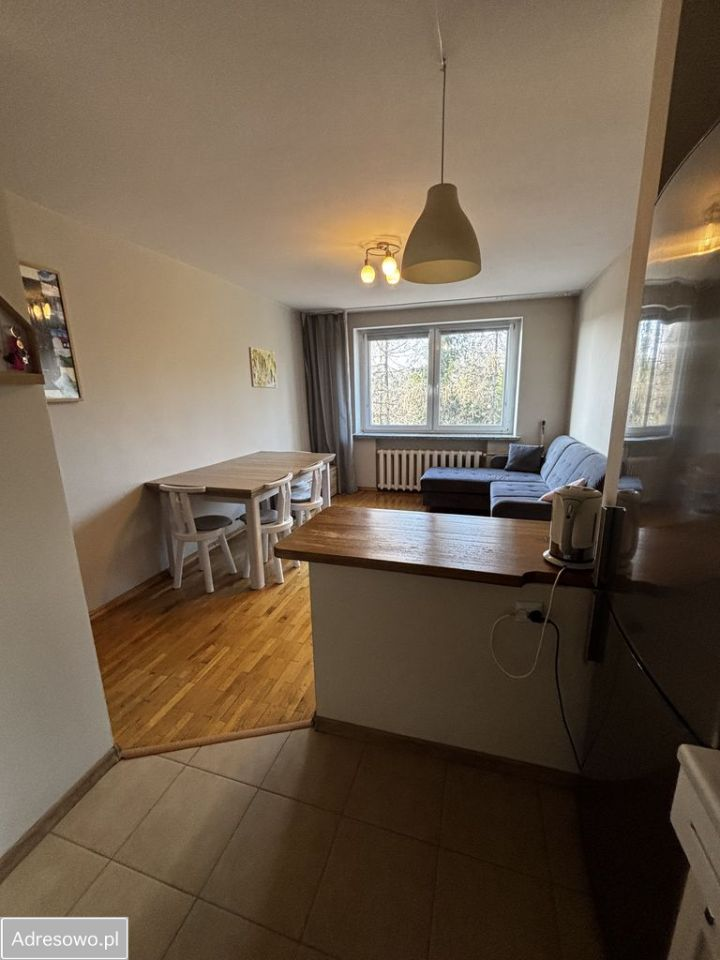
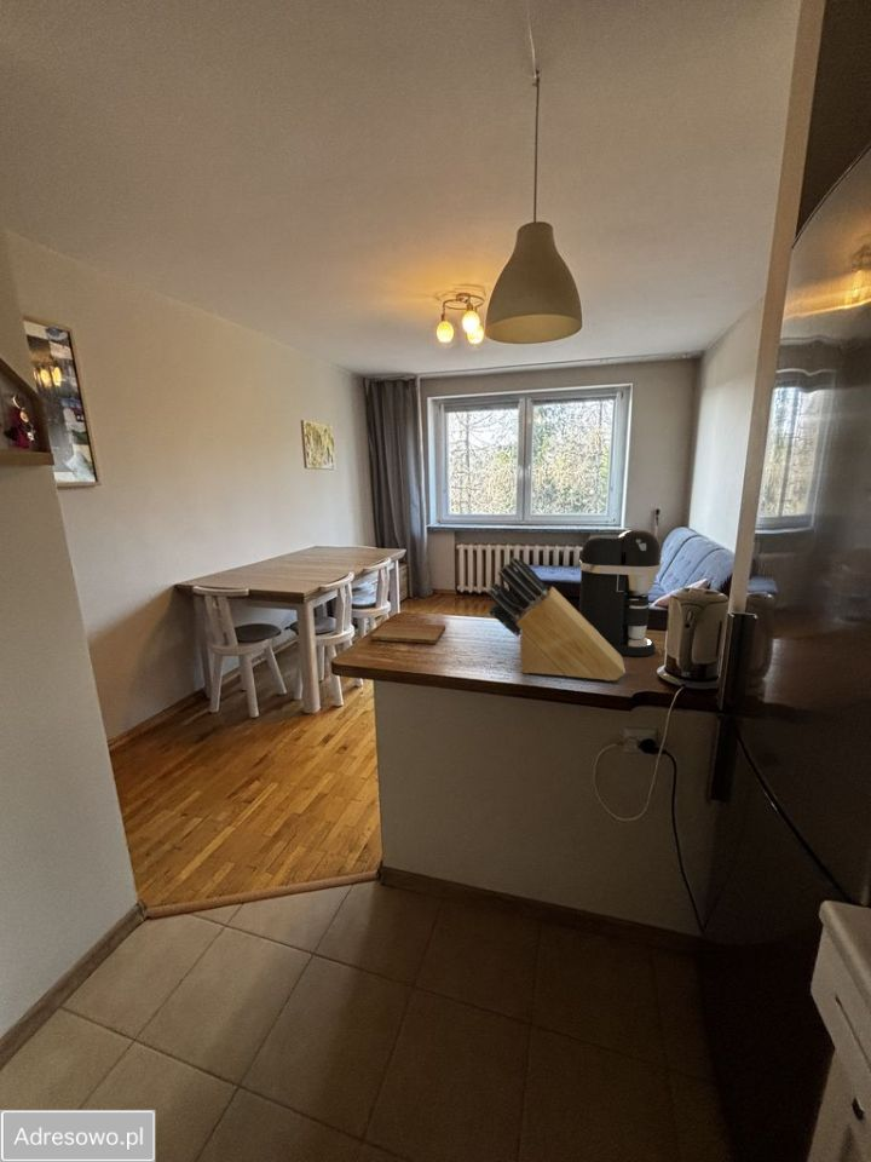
+ cutting board (409, 632)
+ coffee maker (617, 589)
+ knife block (554, 614)
